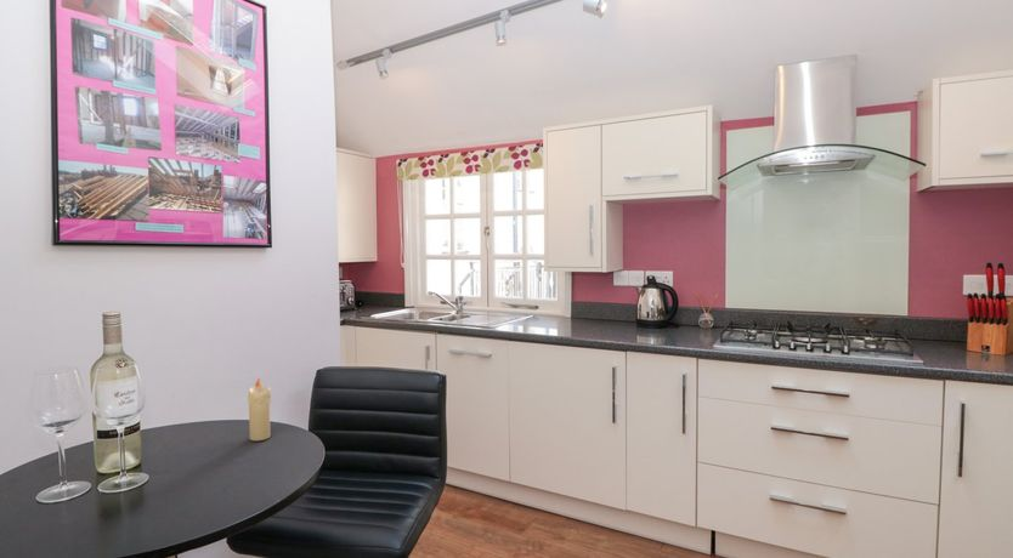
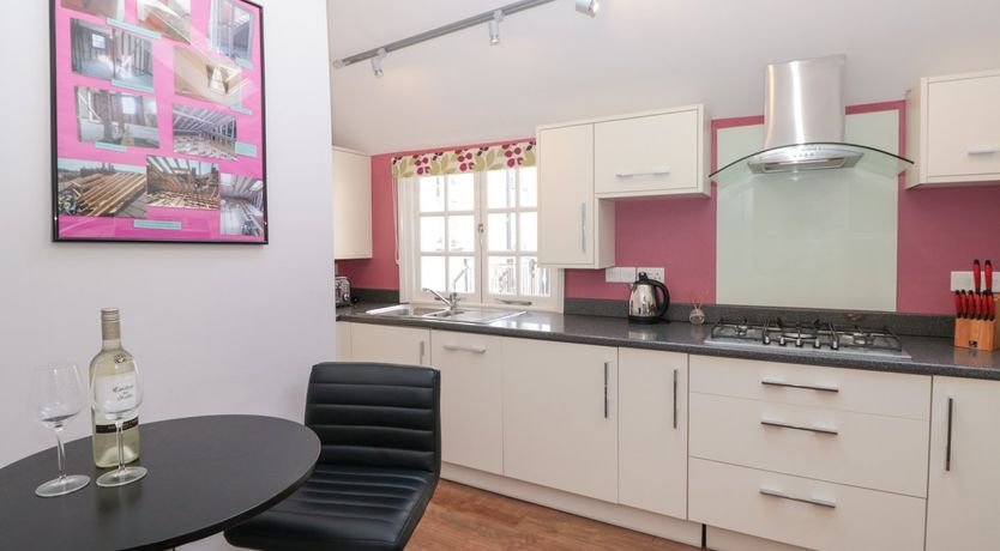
- candle (259, 408)
